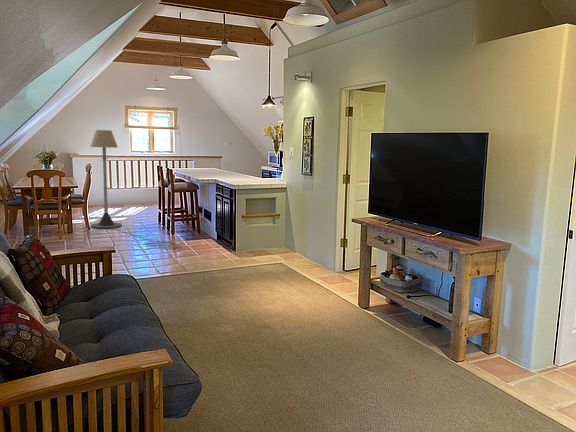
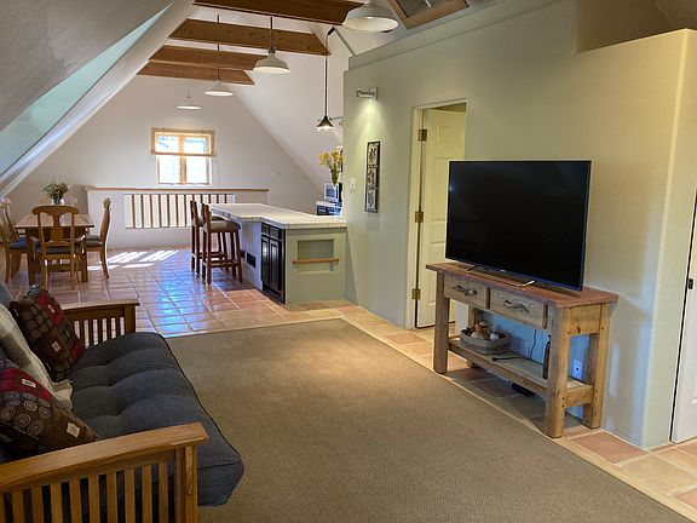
- floor lamp (105, 179)
